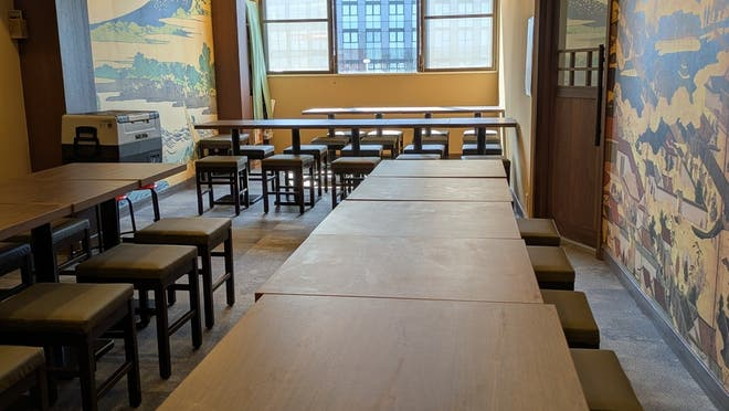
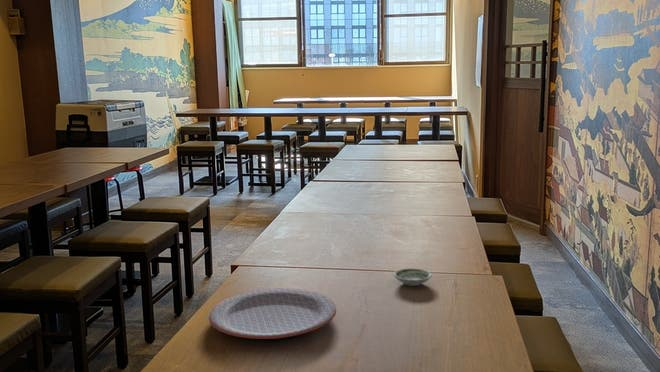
+ saucer (412, 278)
+ plate (273, 314)
